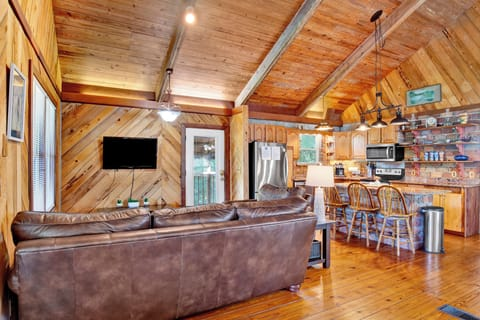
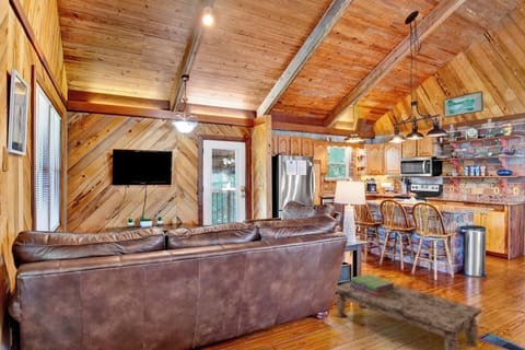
+ coffee table (399, 312)
+ stack of books (372, 284)
